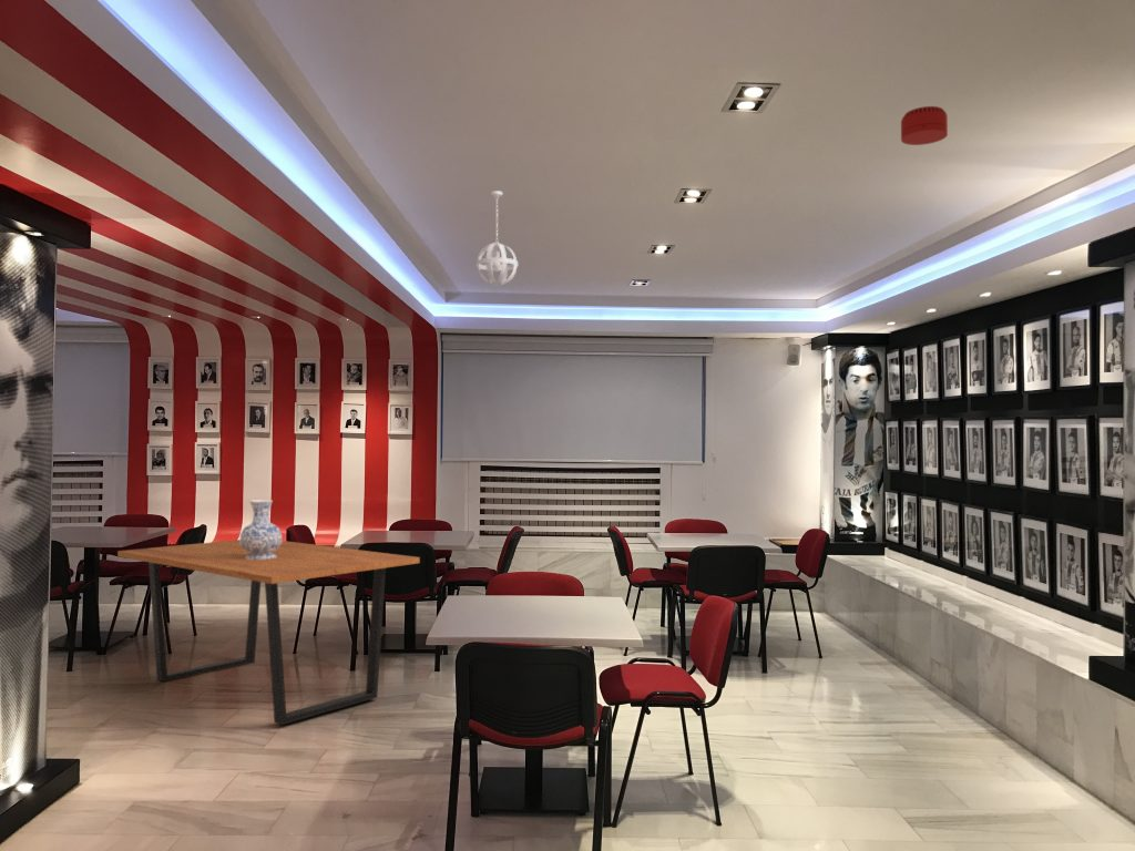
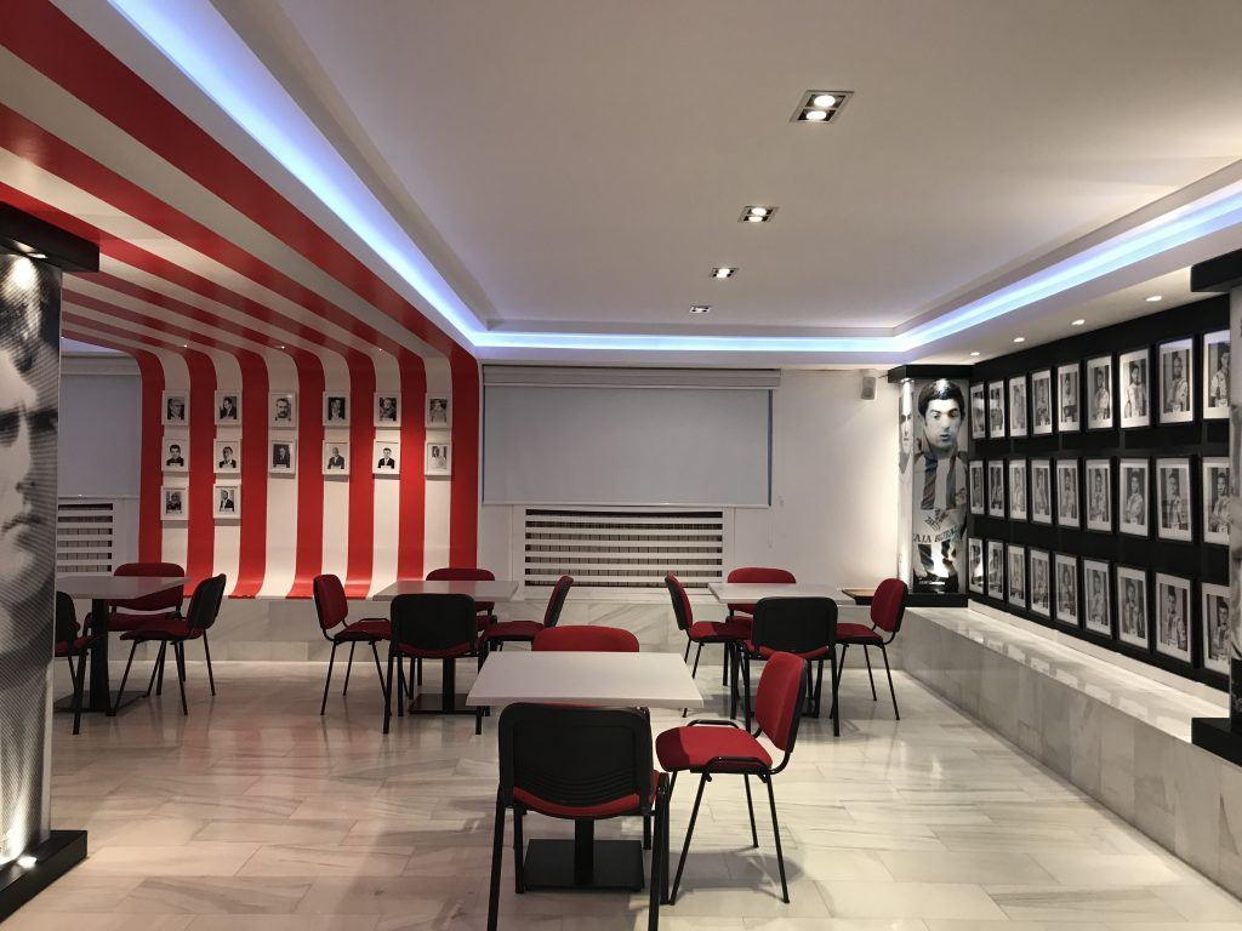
- smoke detector (923, 124)
- vase (260, 529)
- dining table (267, 622)
- pendant light (497, 239)
